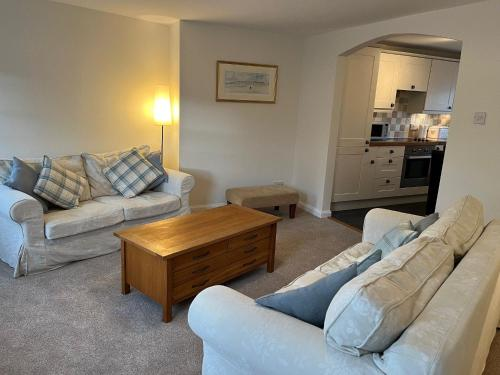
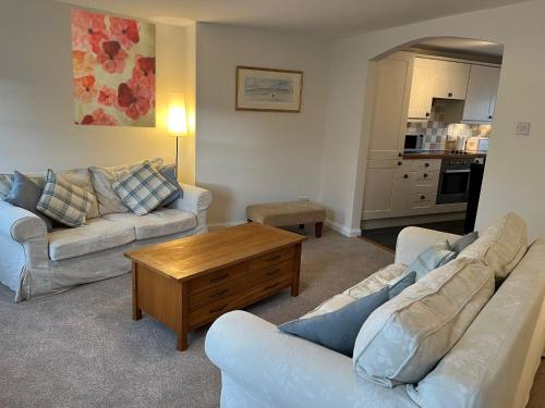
+ wall art (116, 73)
